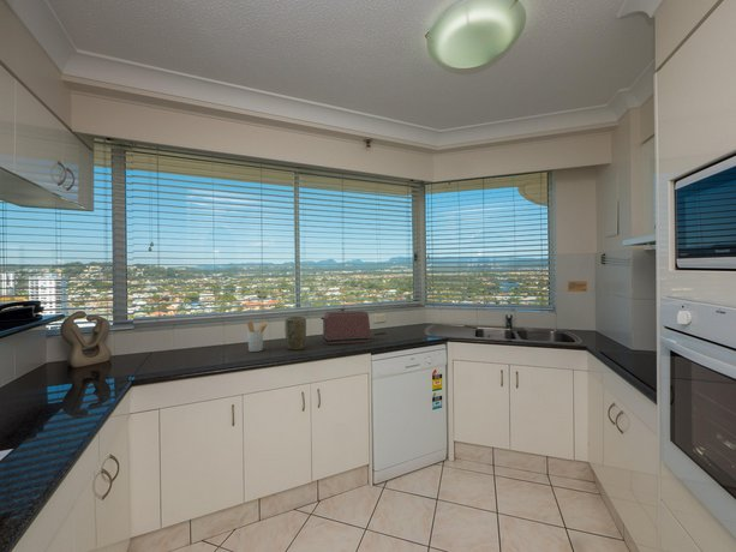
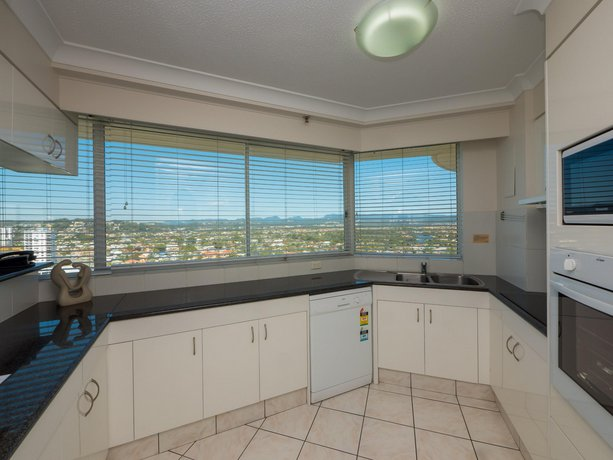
- plant pot (295, 332)
- toaster (345, 326)
- utensil holder (258, 335)
